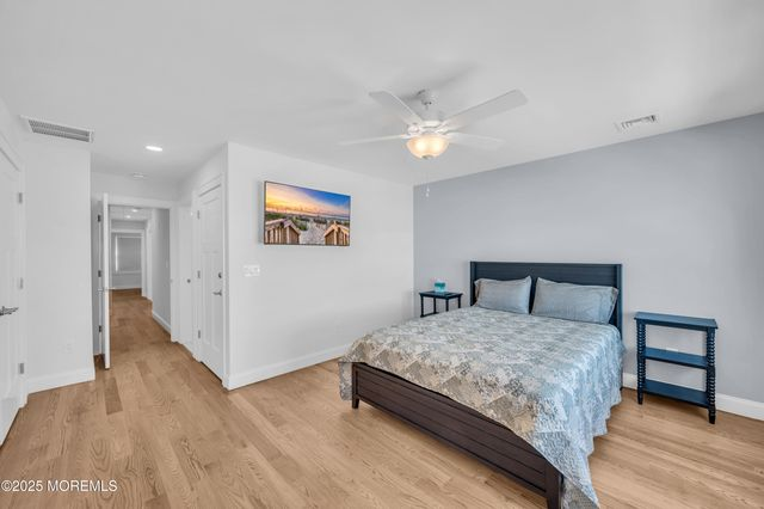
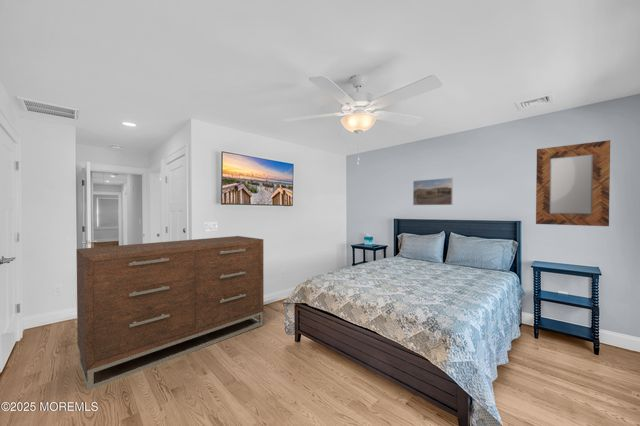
+ dresser (184, 292)
+ home mirror (570, 185)
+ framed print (431, 192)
